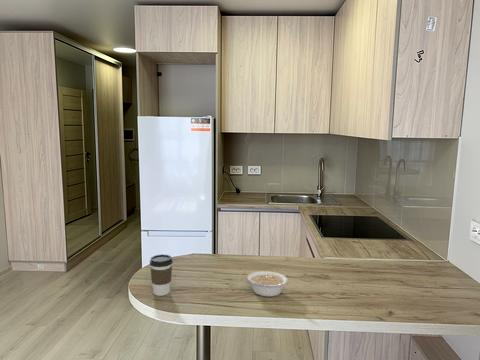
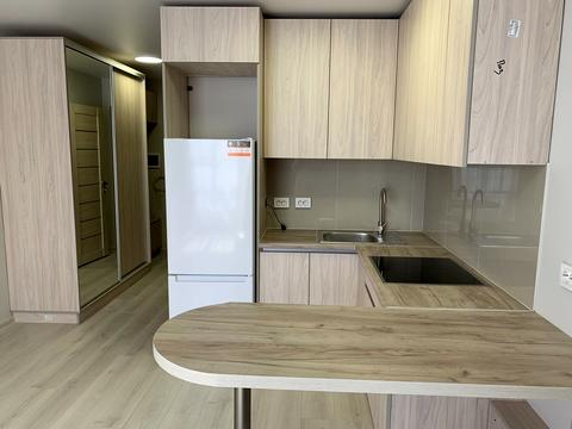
- legume (268, 283)
- coffee cup (161, 275)
